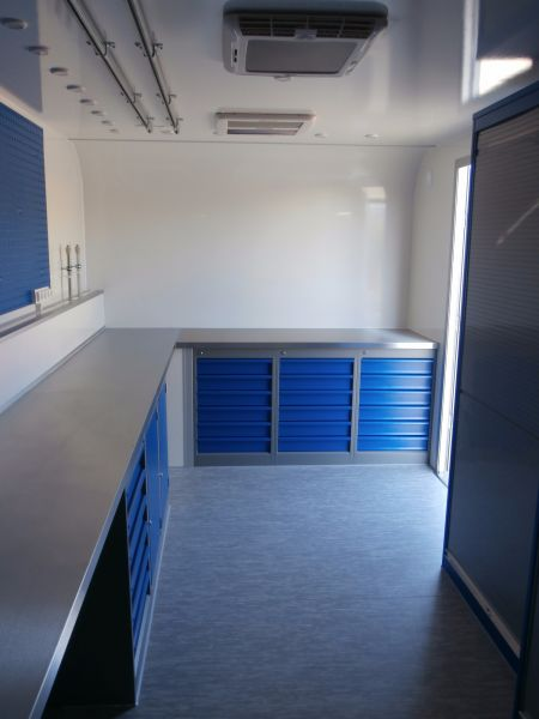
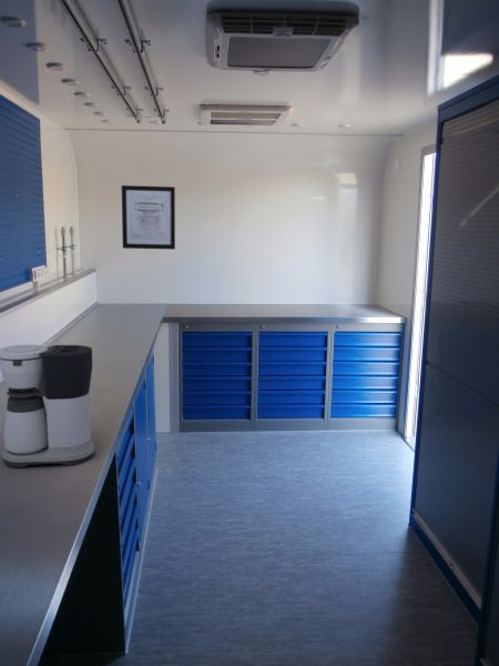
+ coffee maker (49, 401)
+ wall art (149, 218)
